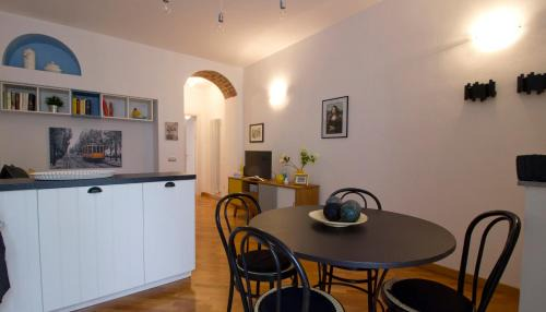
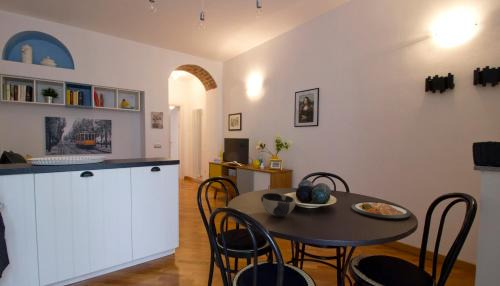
+ dish (379, 208)
+ bowl (278, 205)
